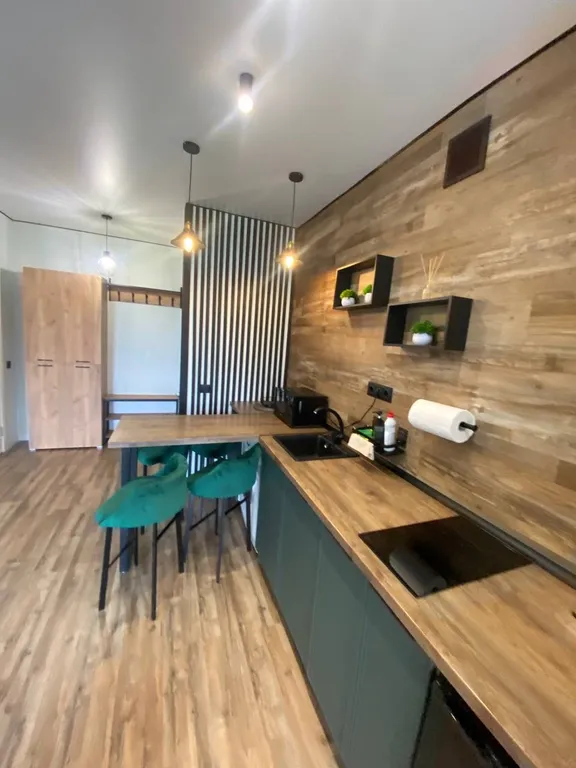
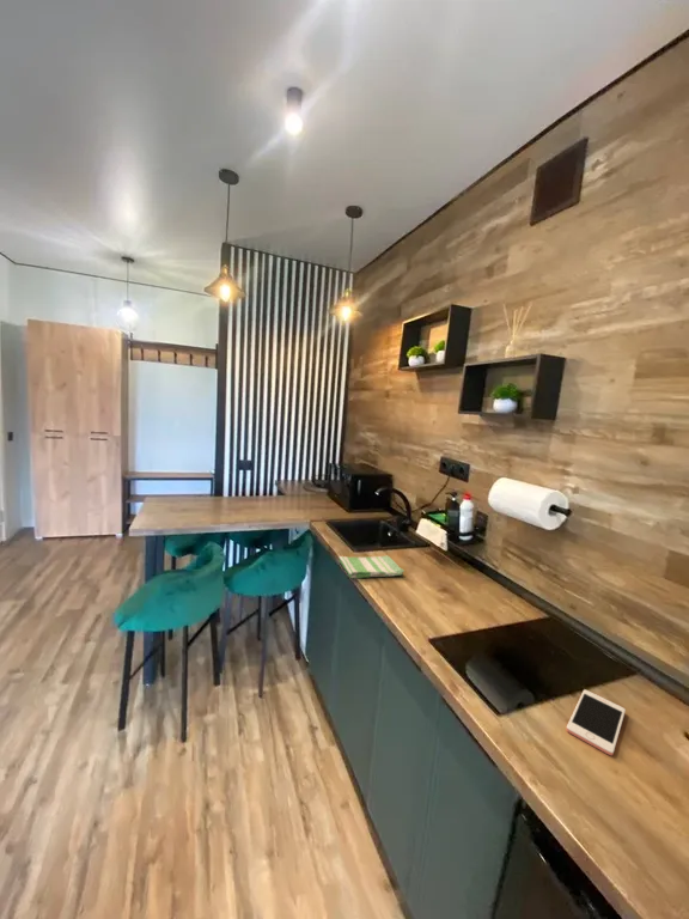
+ dish towel (370, 565)
+ cell phone (596, 719)
